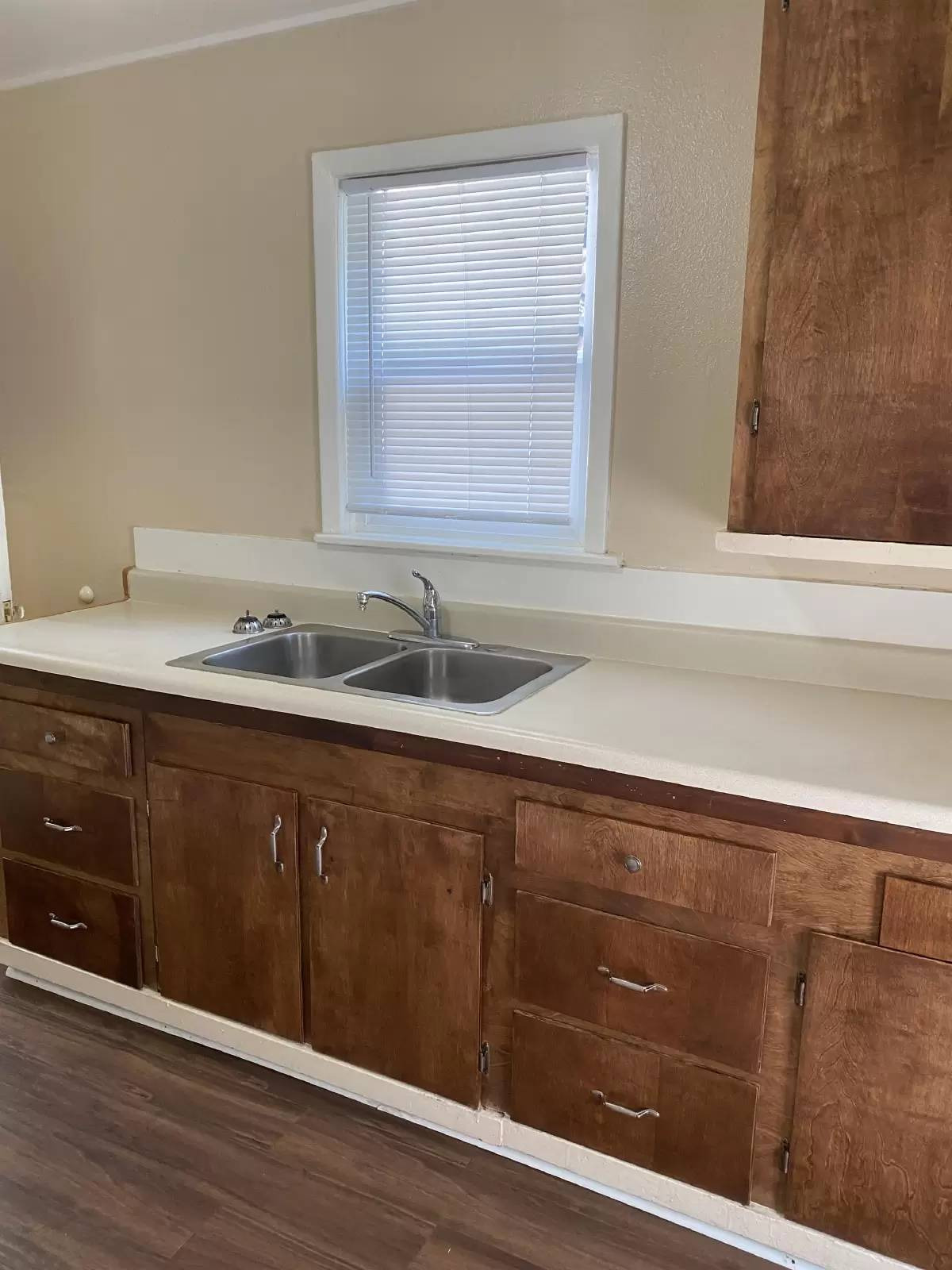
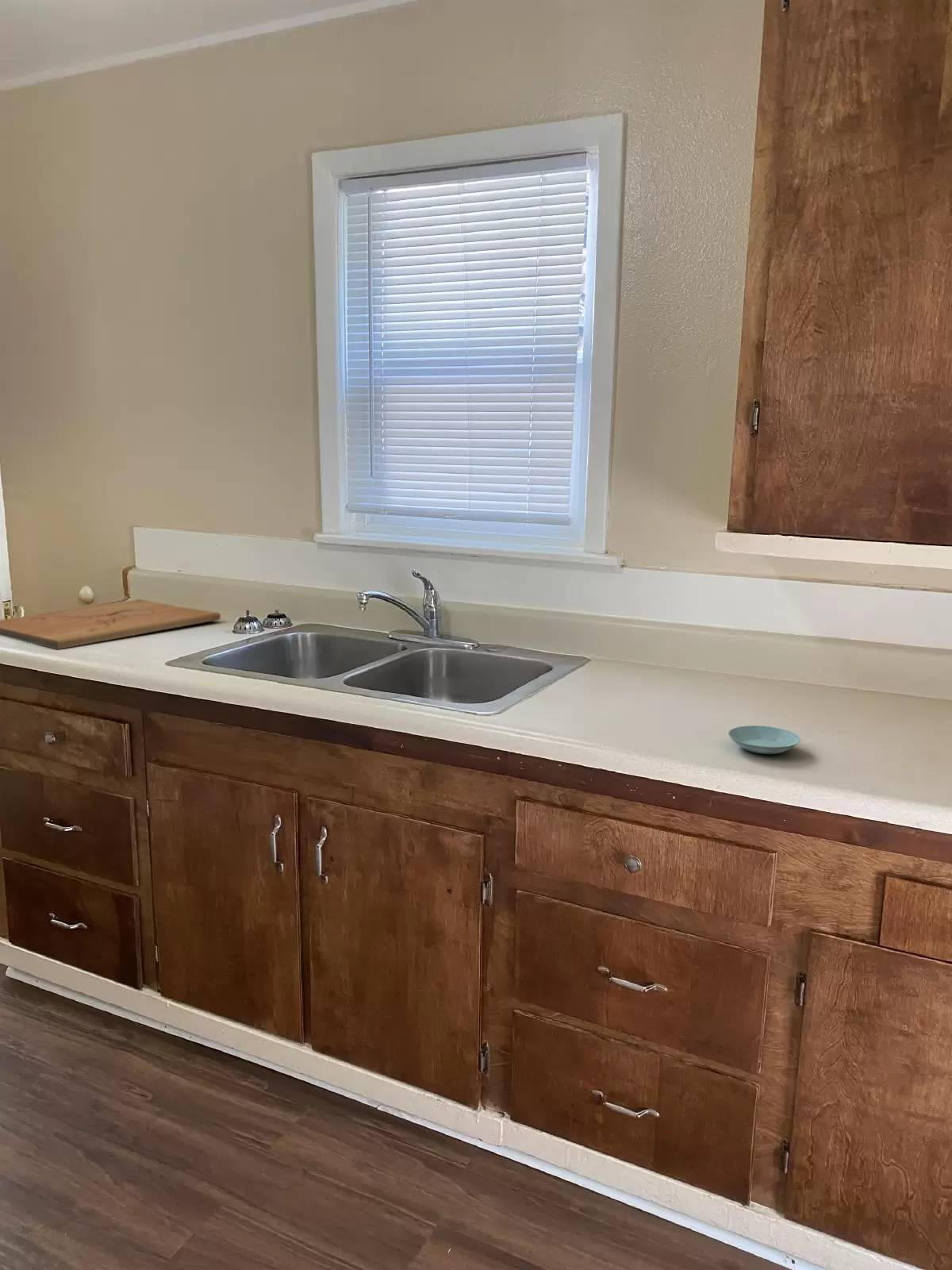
+ saucer (763, 741)
+ cutting board (104, 621)
